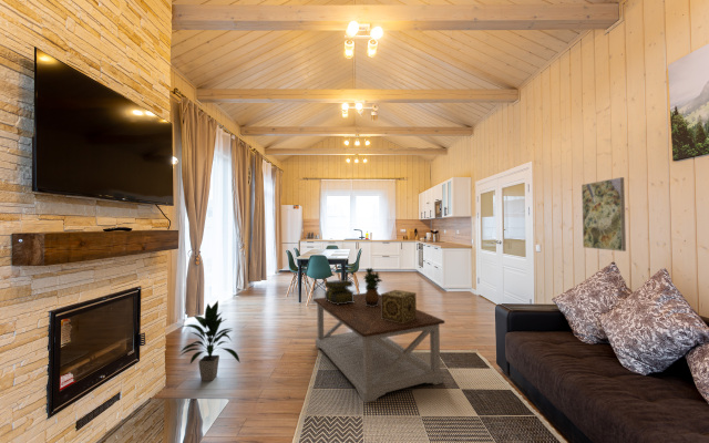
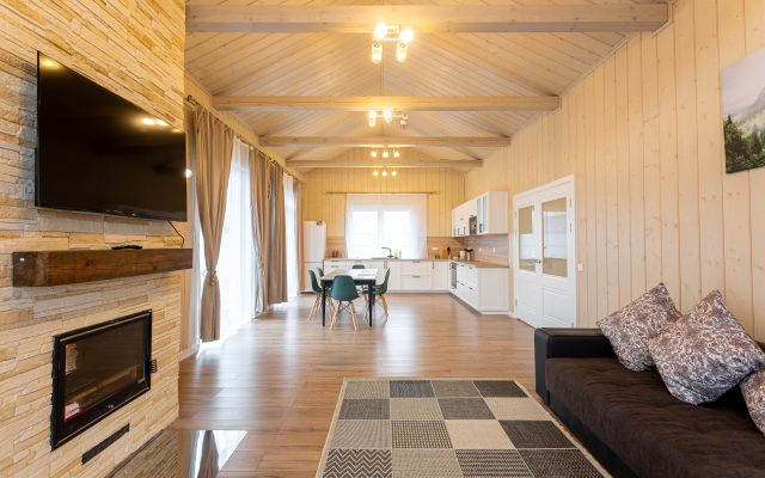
- decorative box (398, 305)
- potted plant (371, 286)
- indoor plant (210, 341)
- coffee table (370, 334)
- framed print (602, 215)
- stack of books (338, 290)
